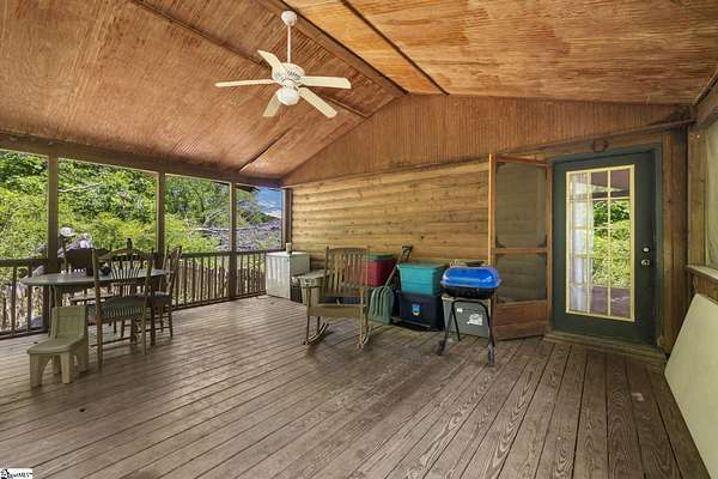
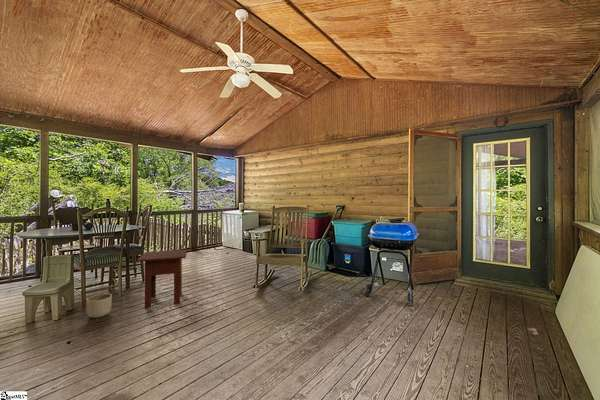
+ planter (99, 306)
+ side table (164, 274)
